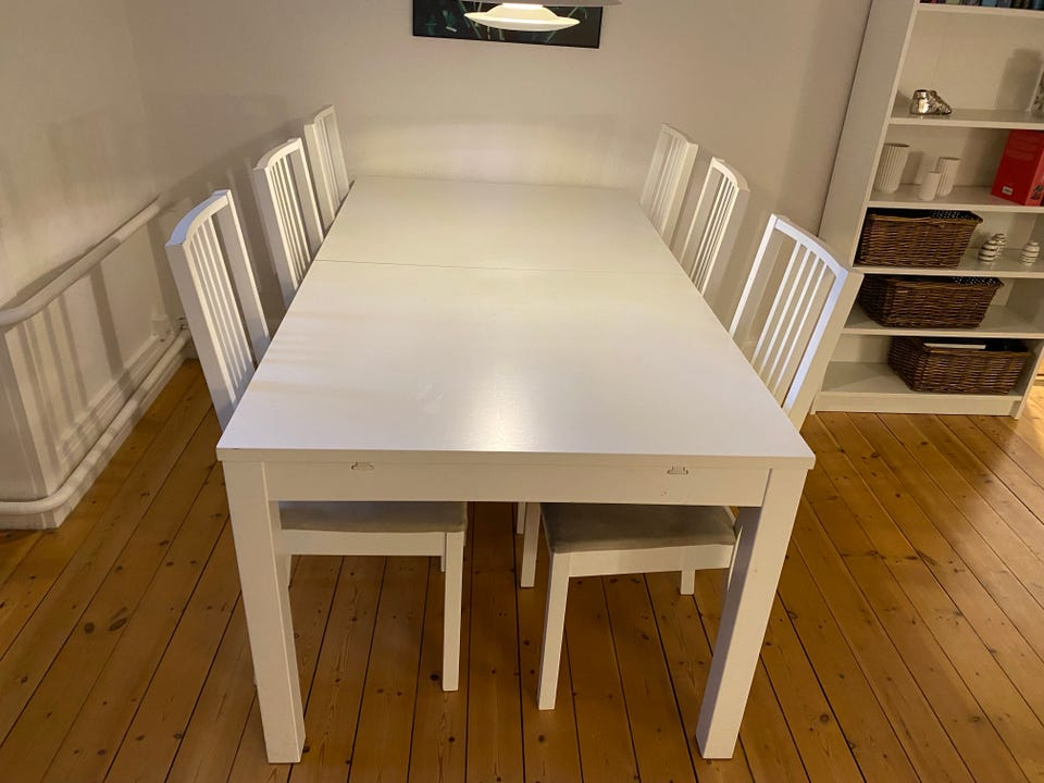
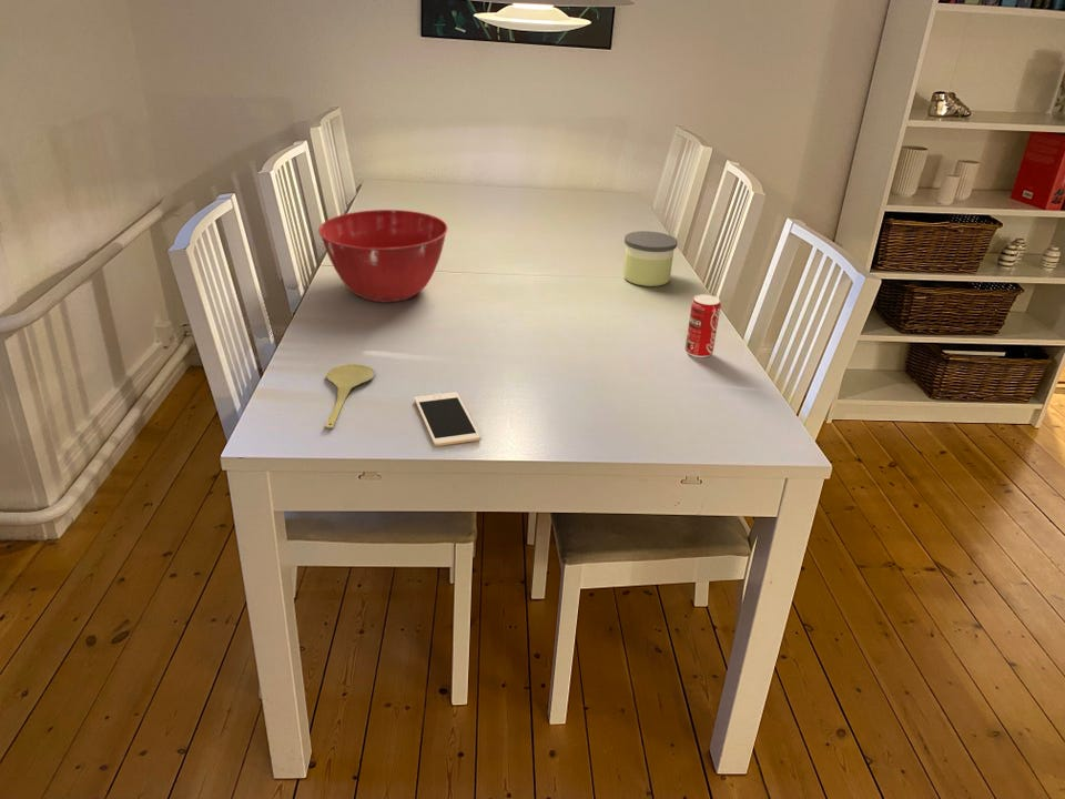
+ soda can (702, 326)
+ mixing bowl (385, 260)
+ candle (648, 259)
+ cell phone (446, 417)
+ spoon (343, 392)
